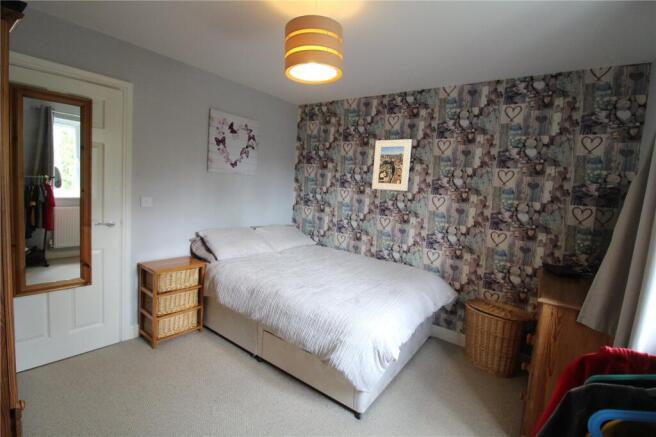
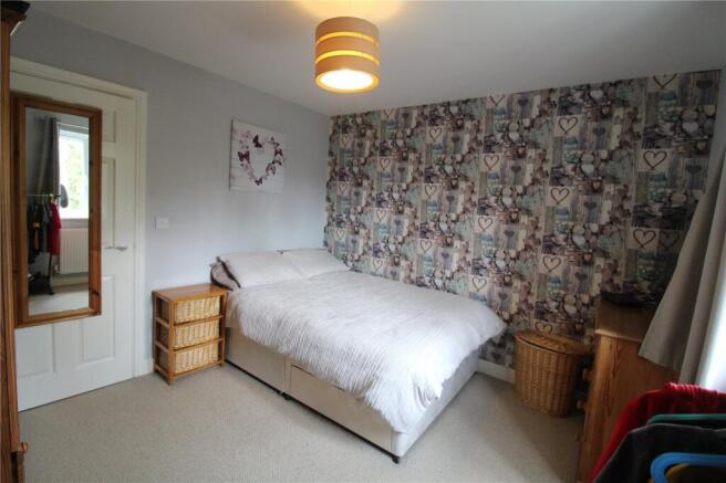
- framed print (391, 165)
